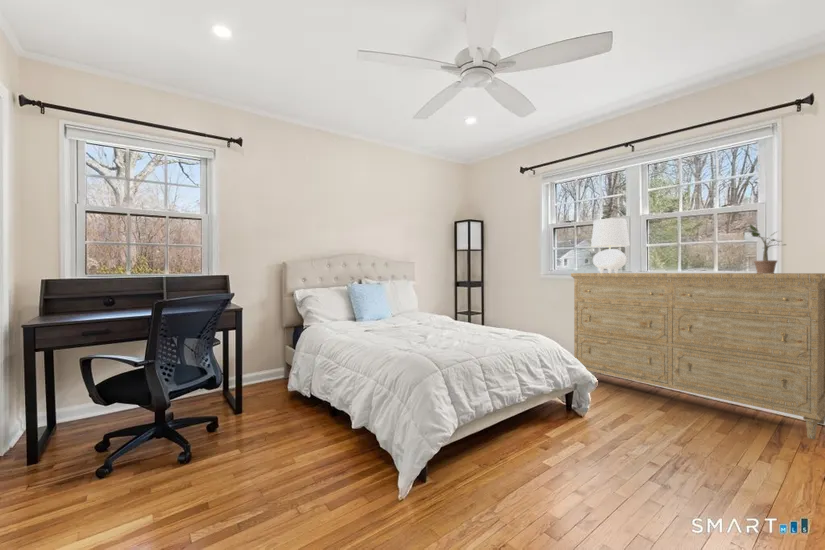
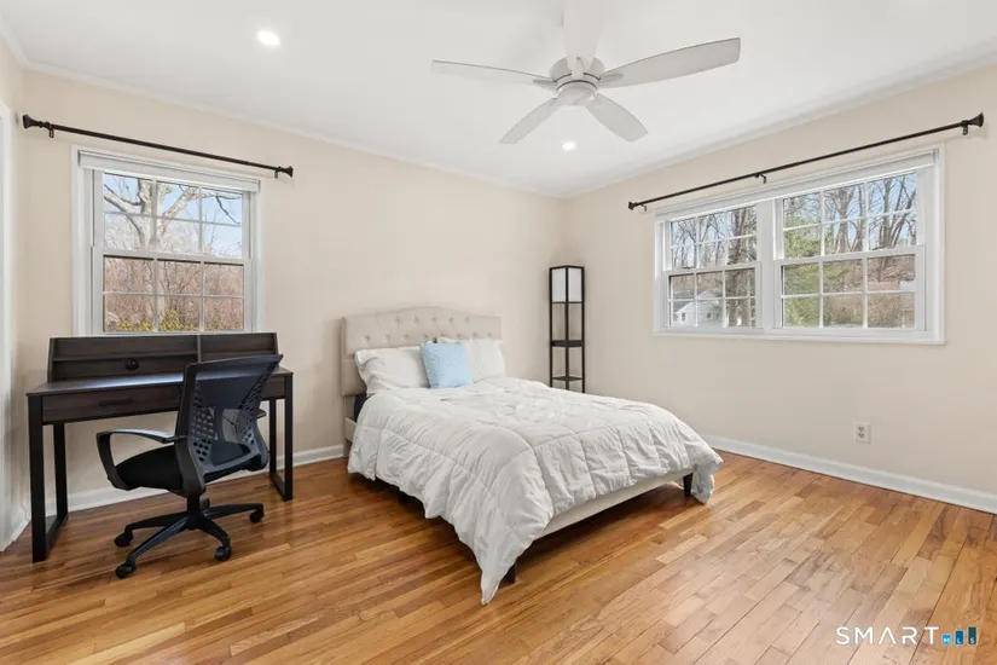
- dresser (680, 336)
- potted plant (767, 247)
- table lamp (609, 245)
